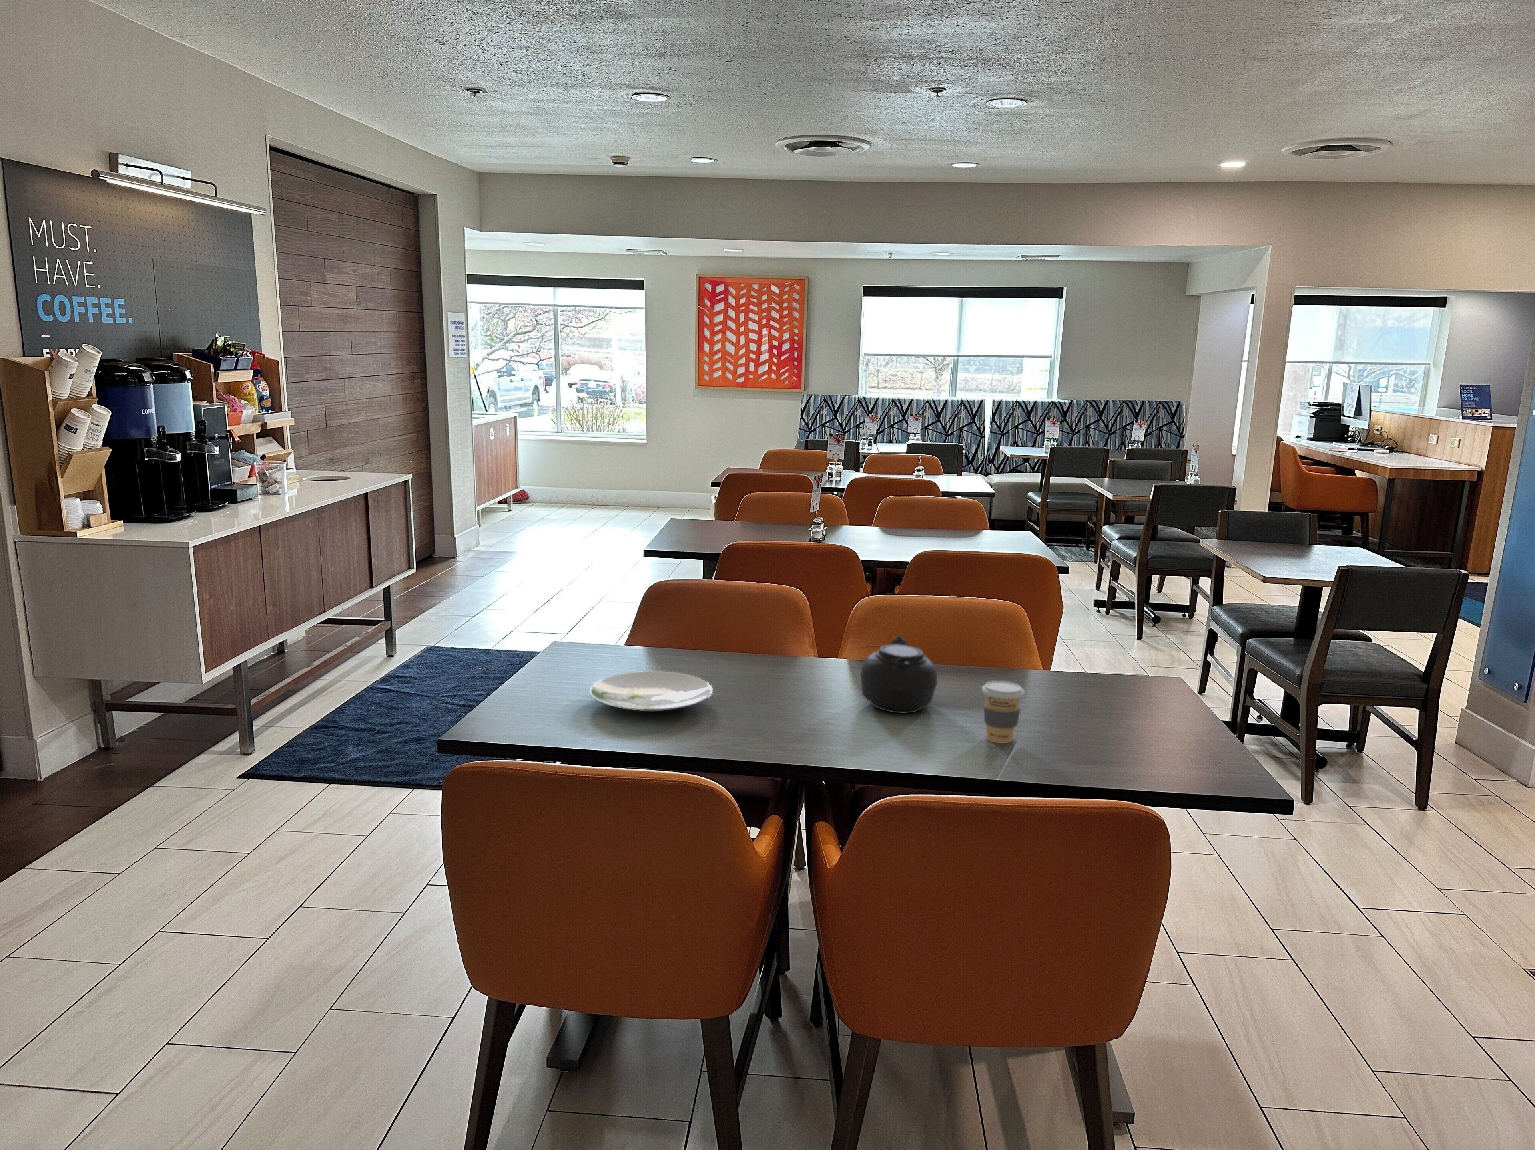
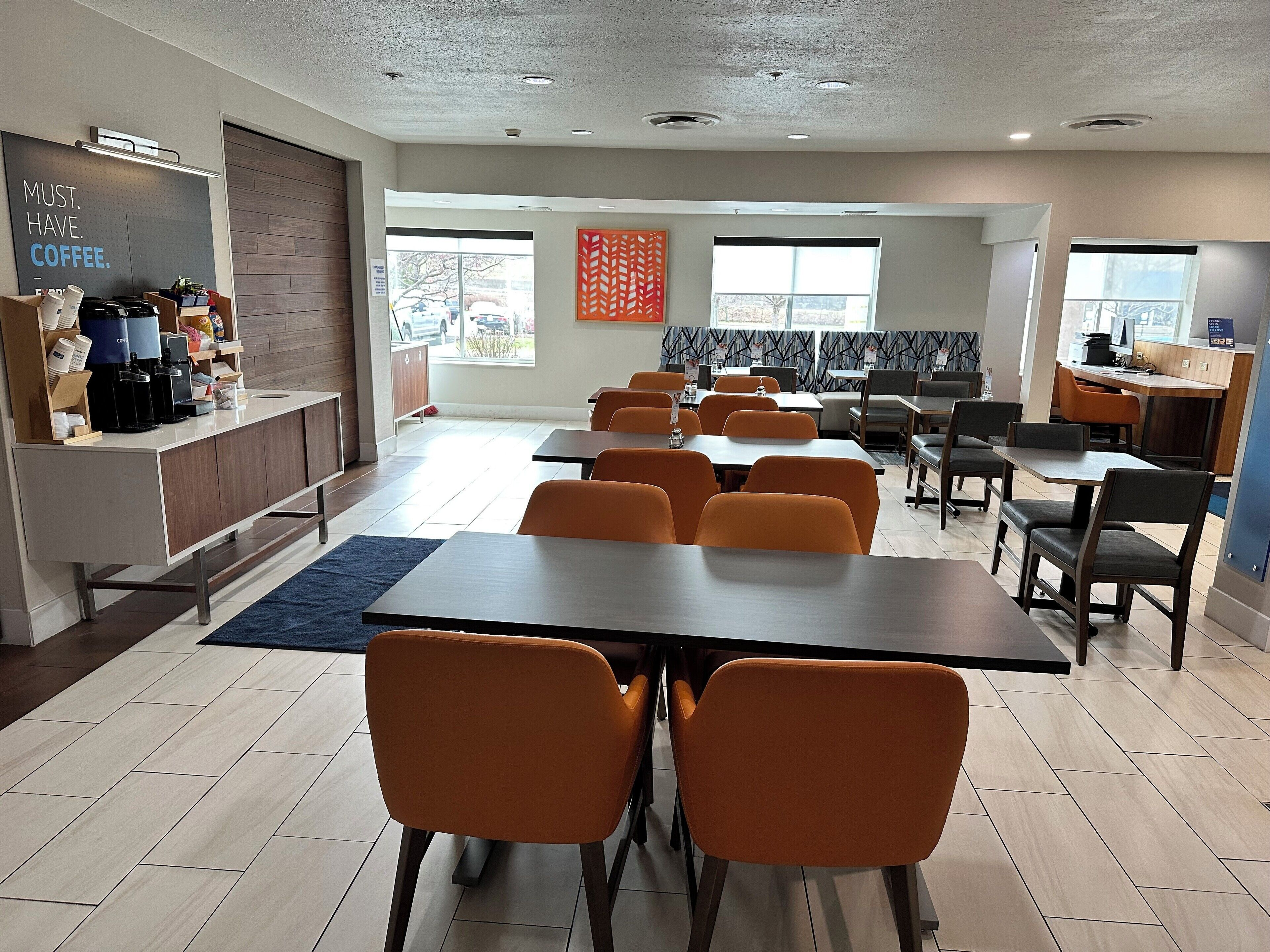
- coffee cup (1001, 713)
- teapot (898, 675)
- plate (651, 696)
